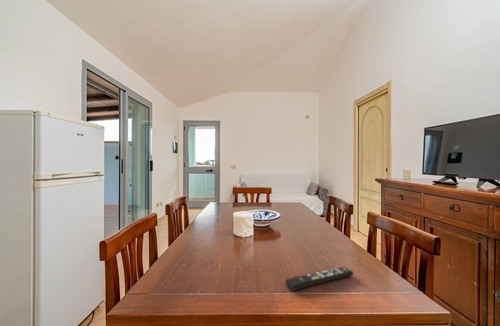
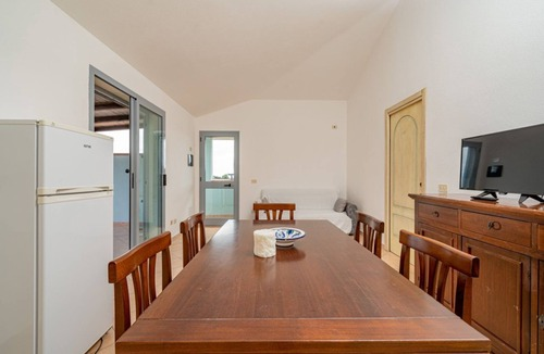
- remote control (320, 277)
